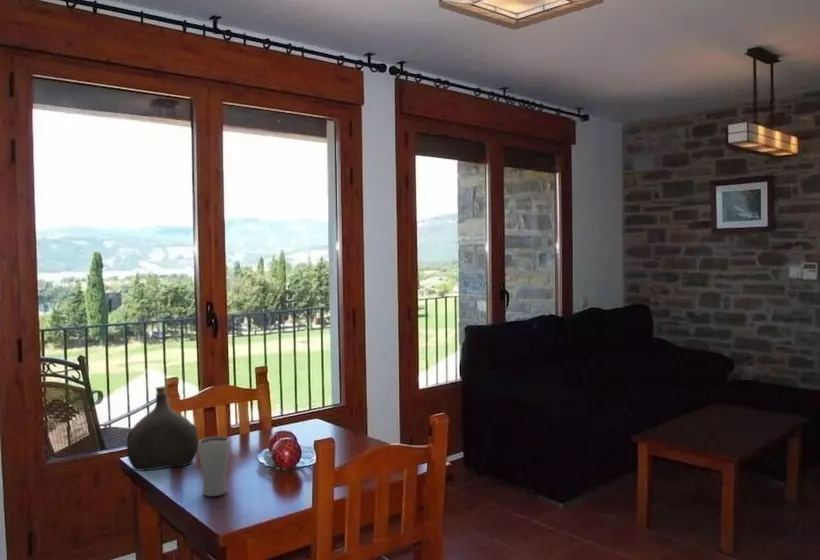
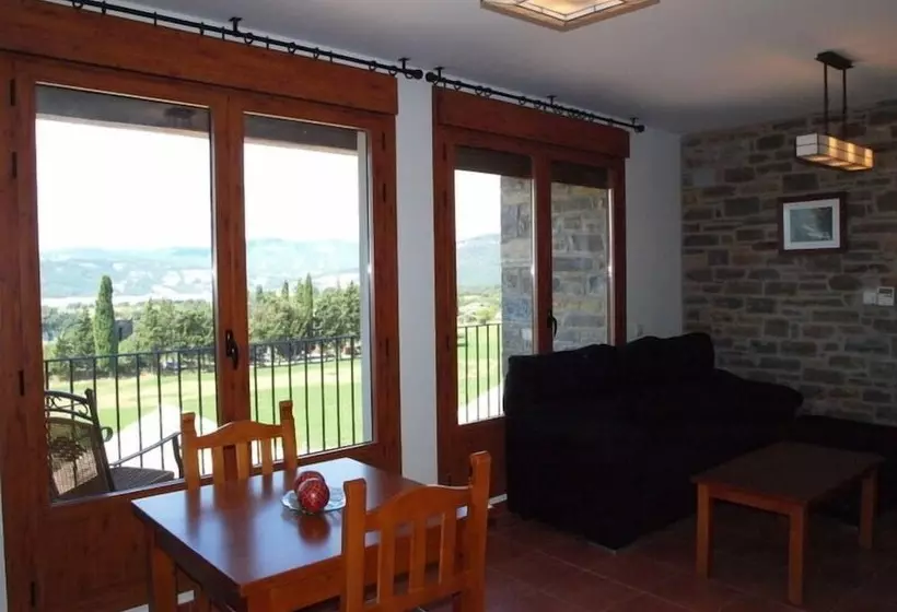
- water jug (162, 426)
- drinking glass (214, 466)
